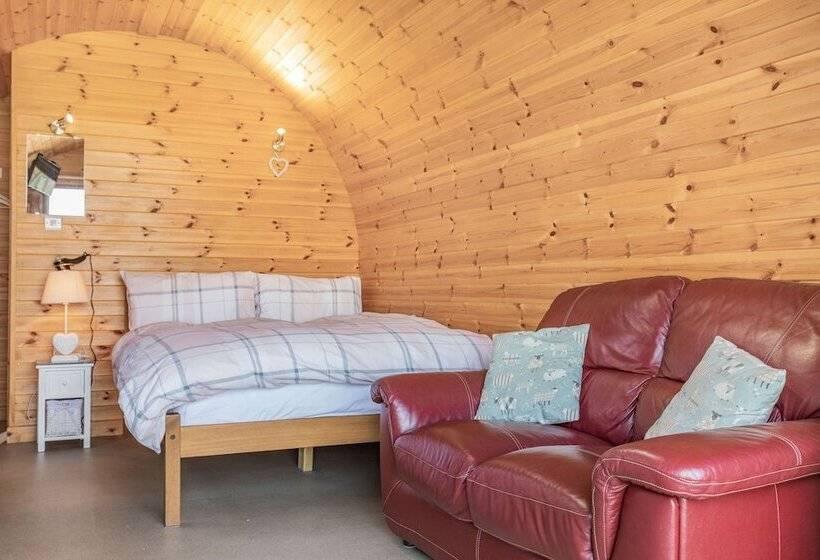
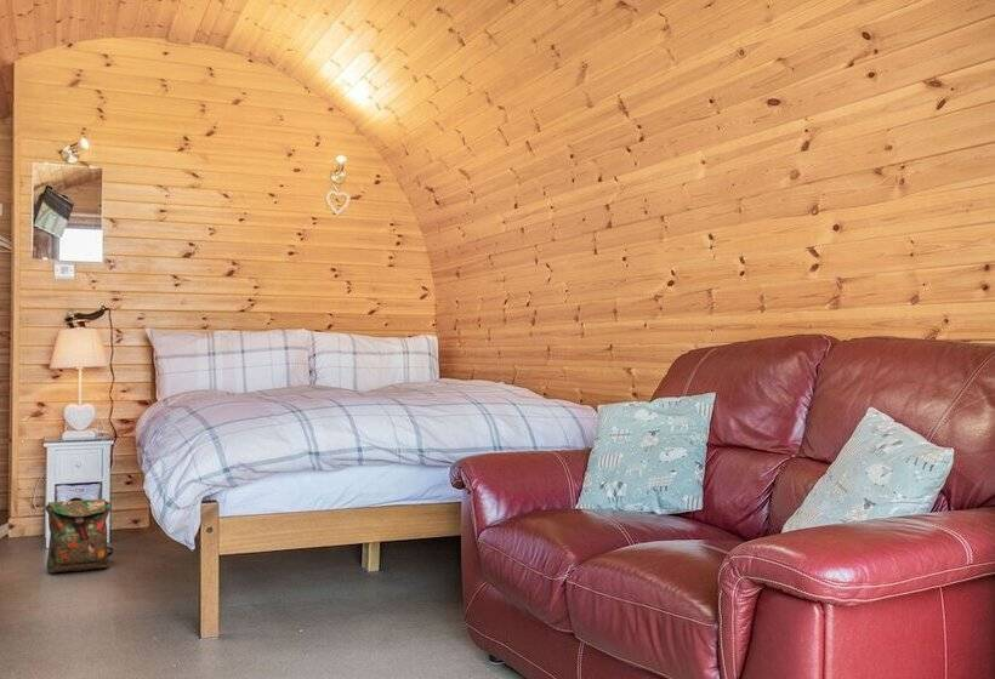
+ backpack (79, 531)
